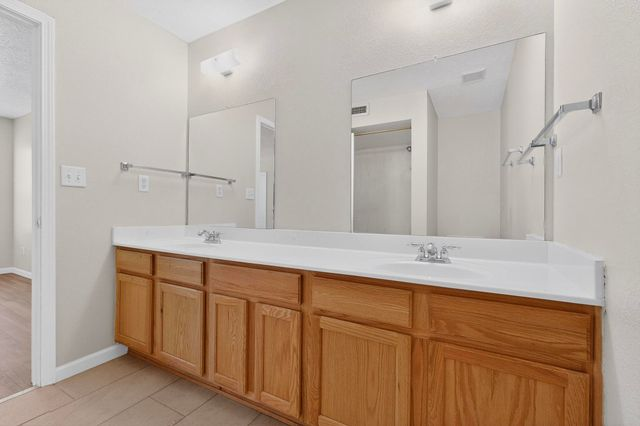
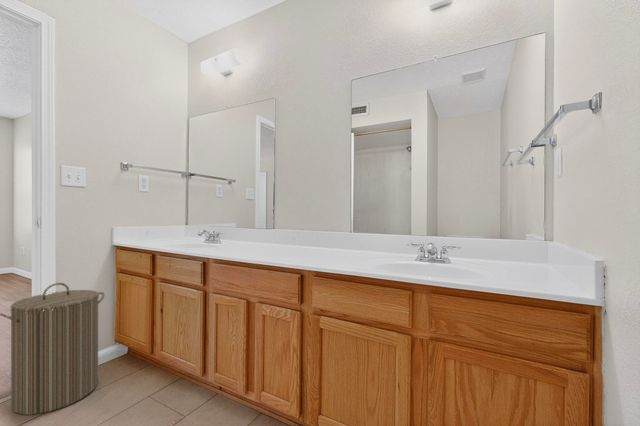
+ laundry hamper (58, 338)
